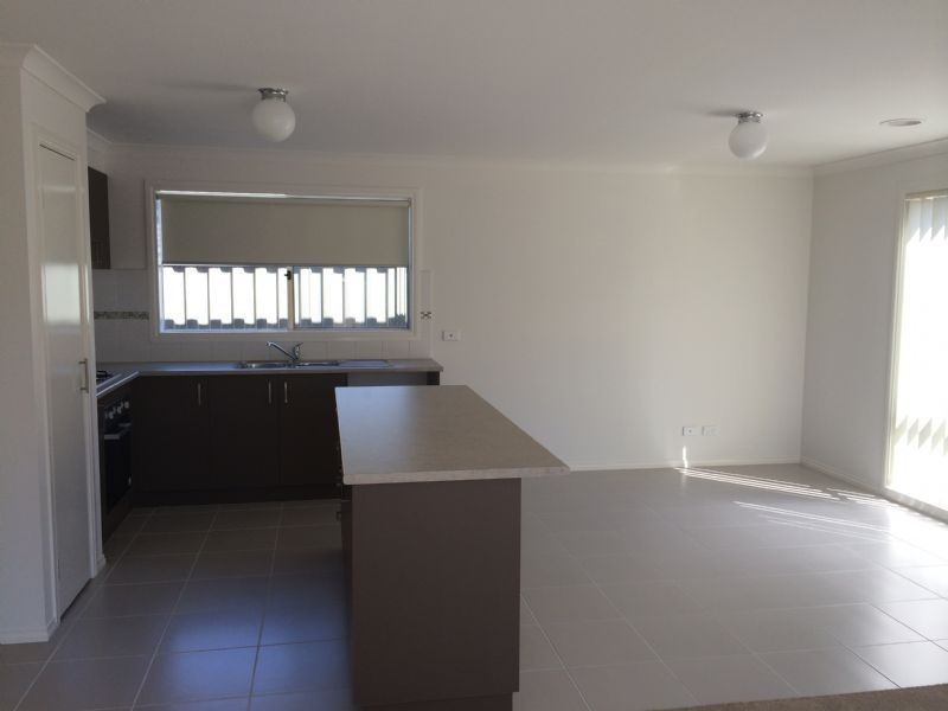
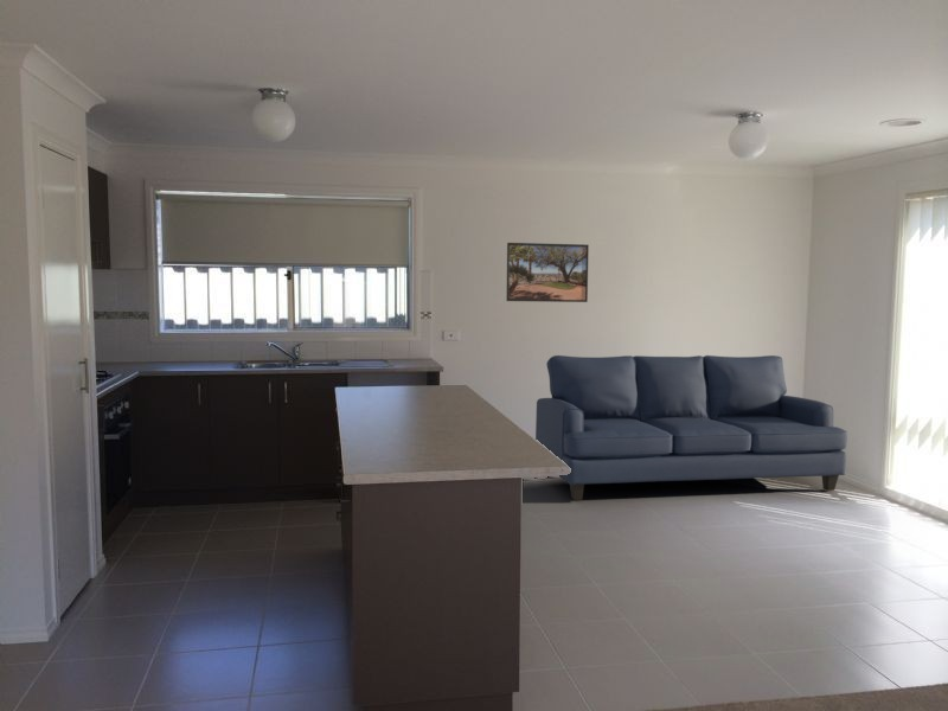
+ sofa (685, 419)
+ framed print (547, 273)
